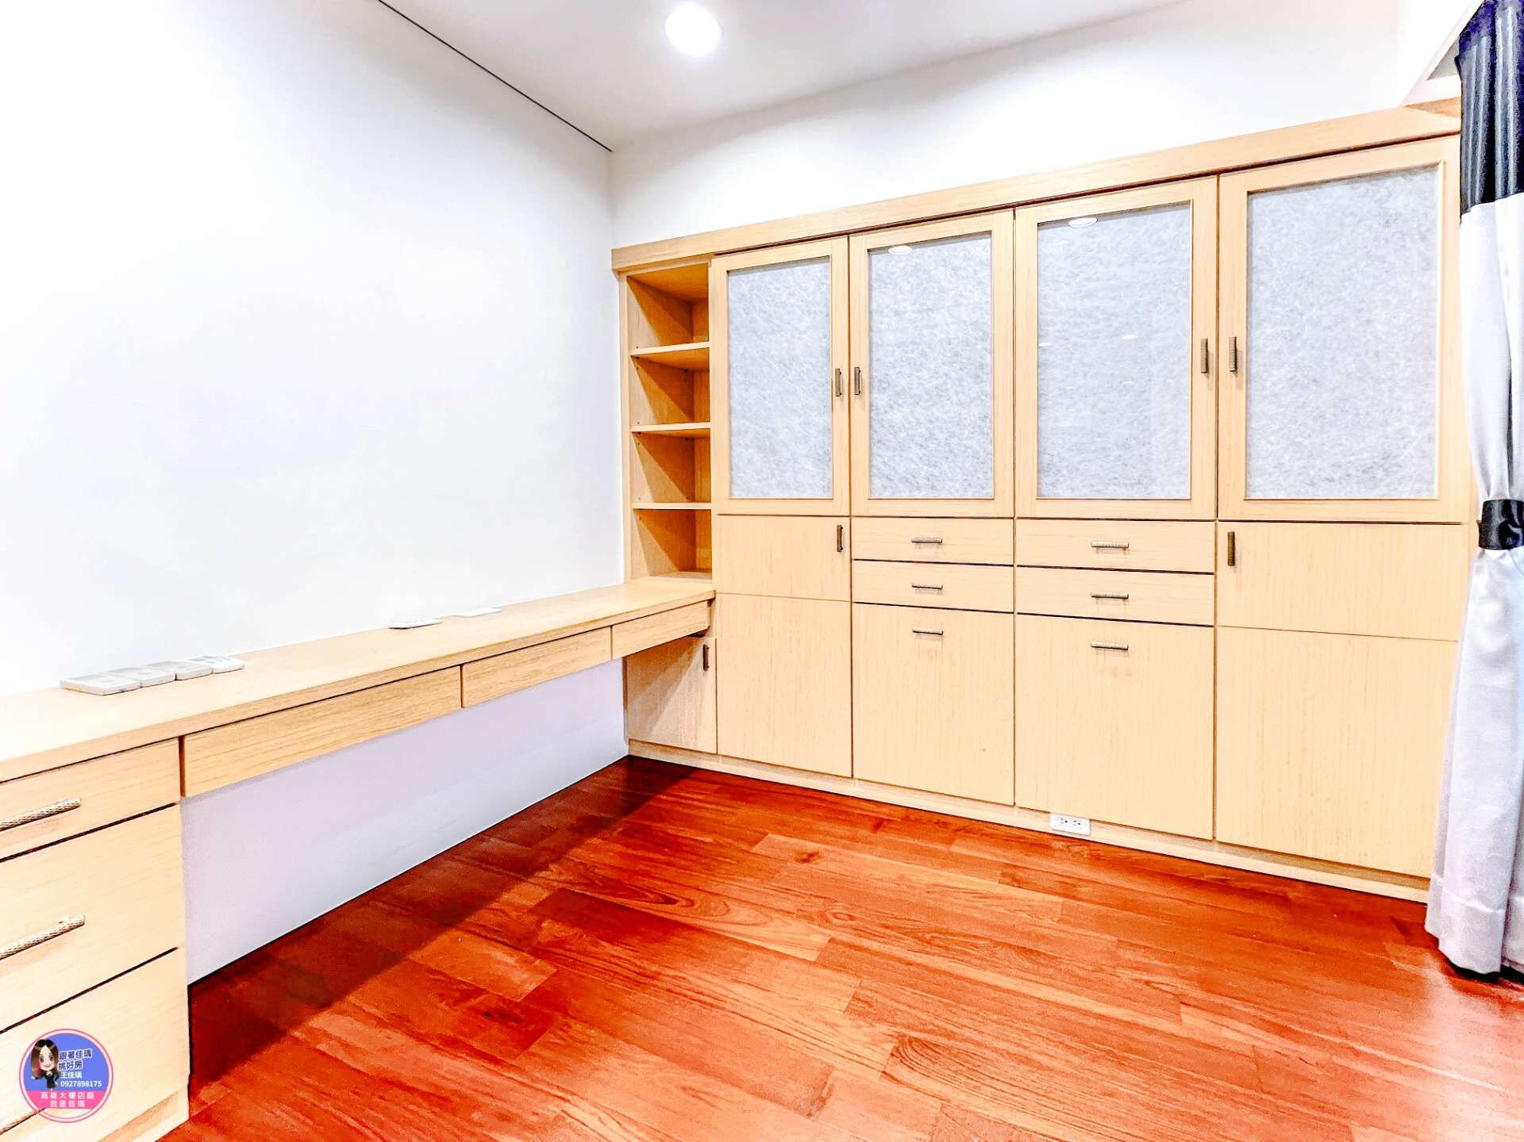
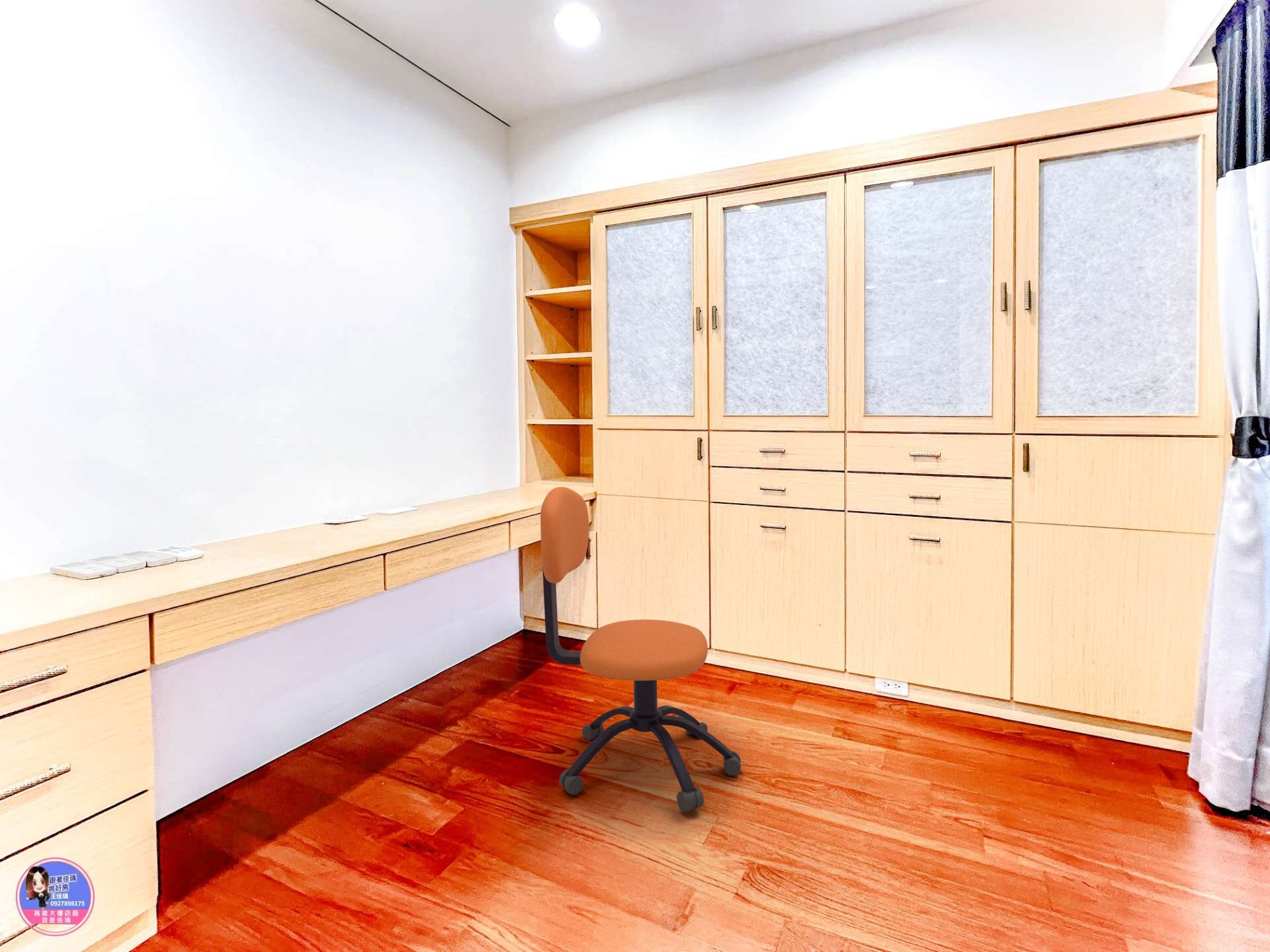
+ office chair (640, 627)
